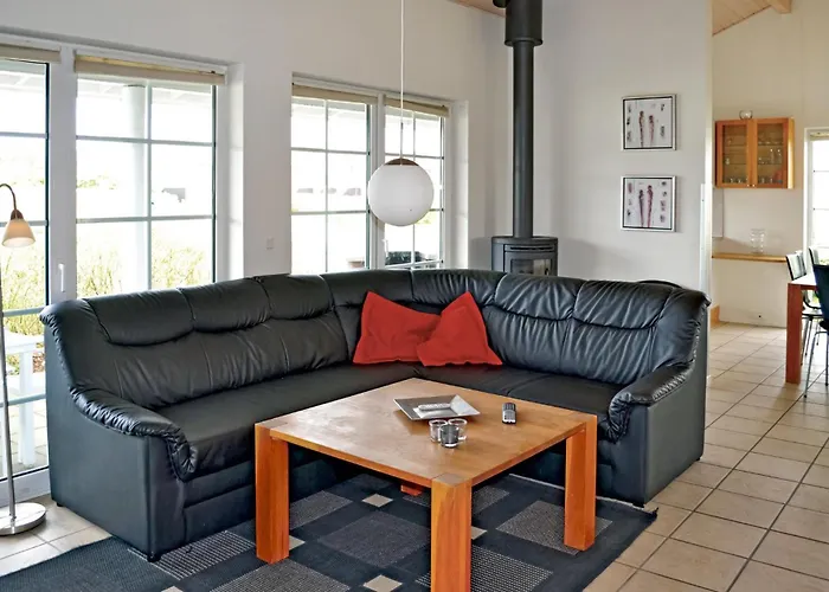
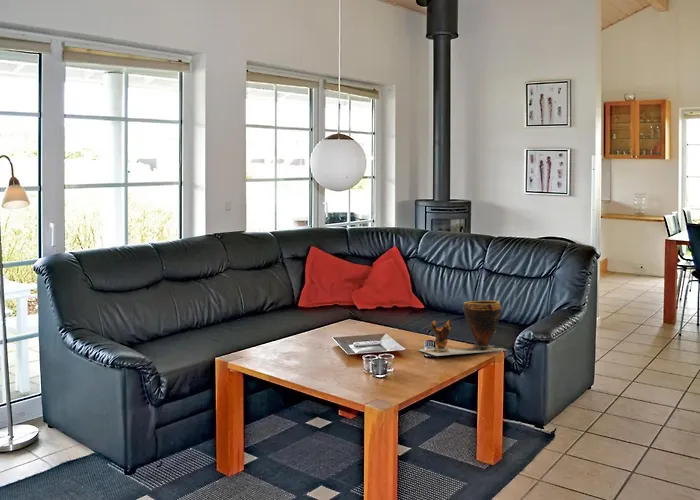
+ clay pot (467, 323)
